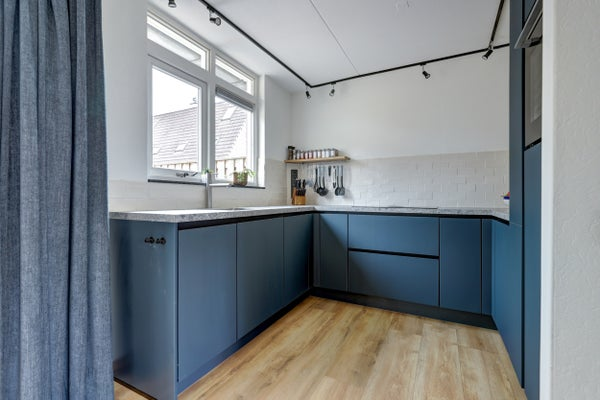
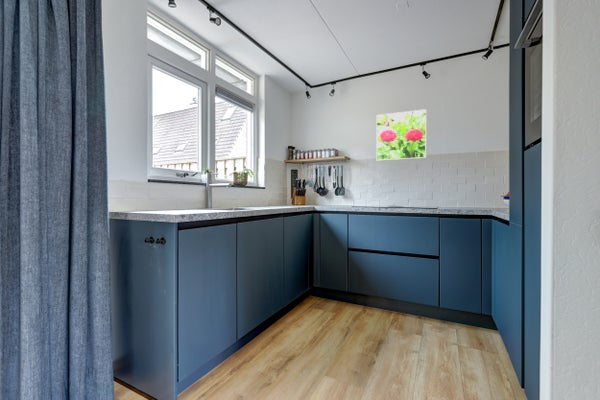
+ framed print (400, 135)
